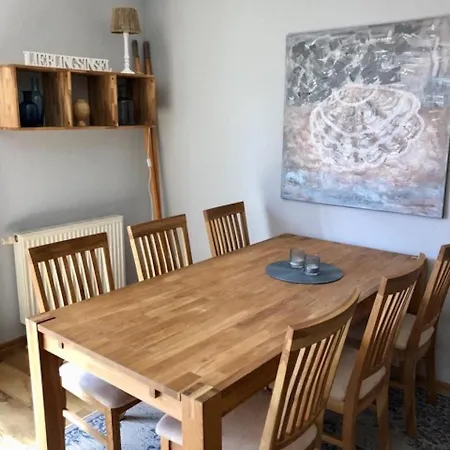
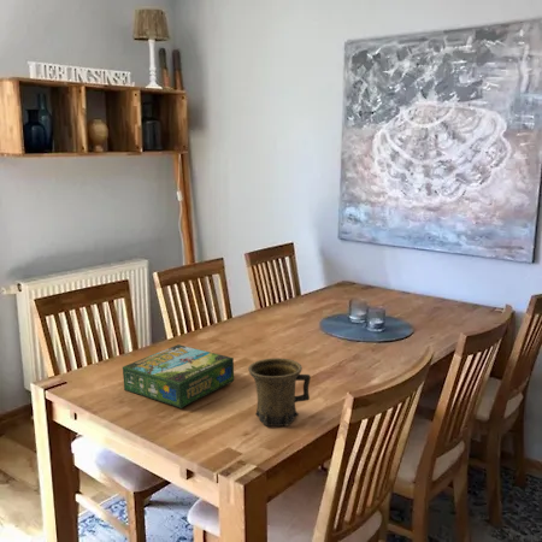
+ board game (178, 373)
+ mug (276, 393)
